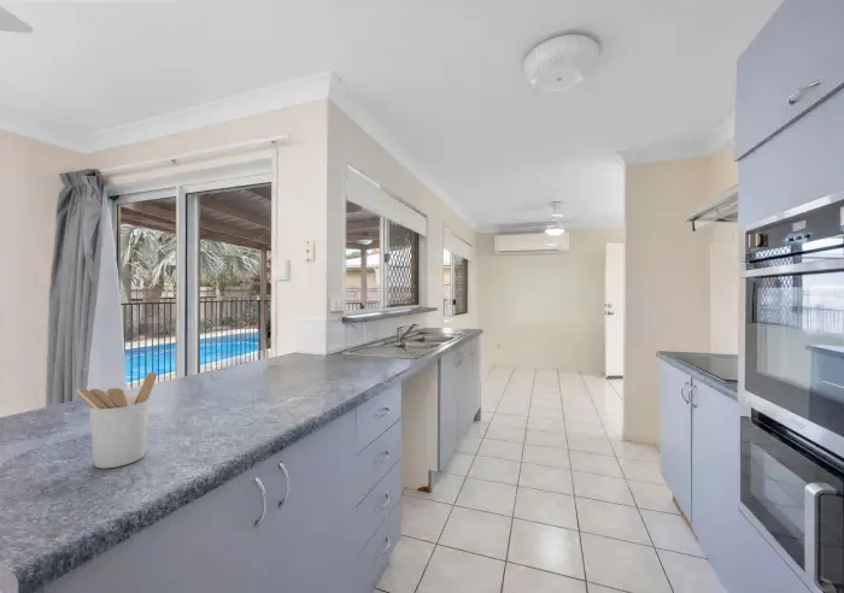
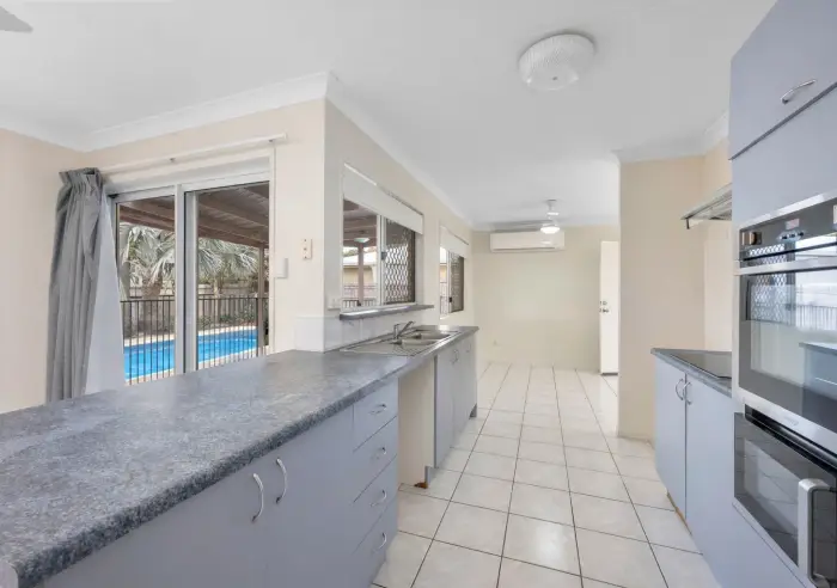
- utensil holder (115, 419)
